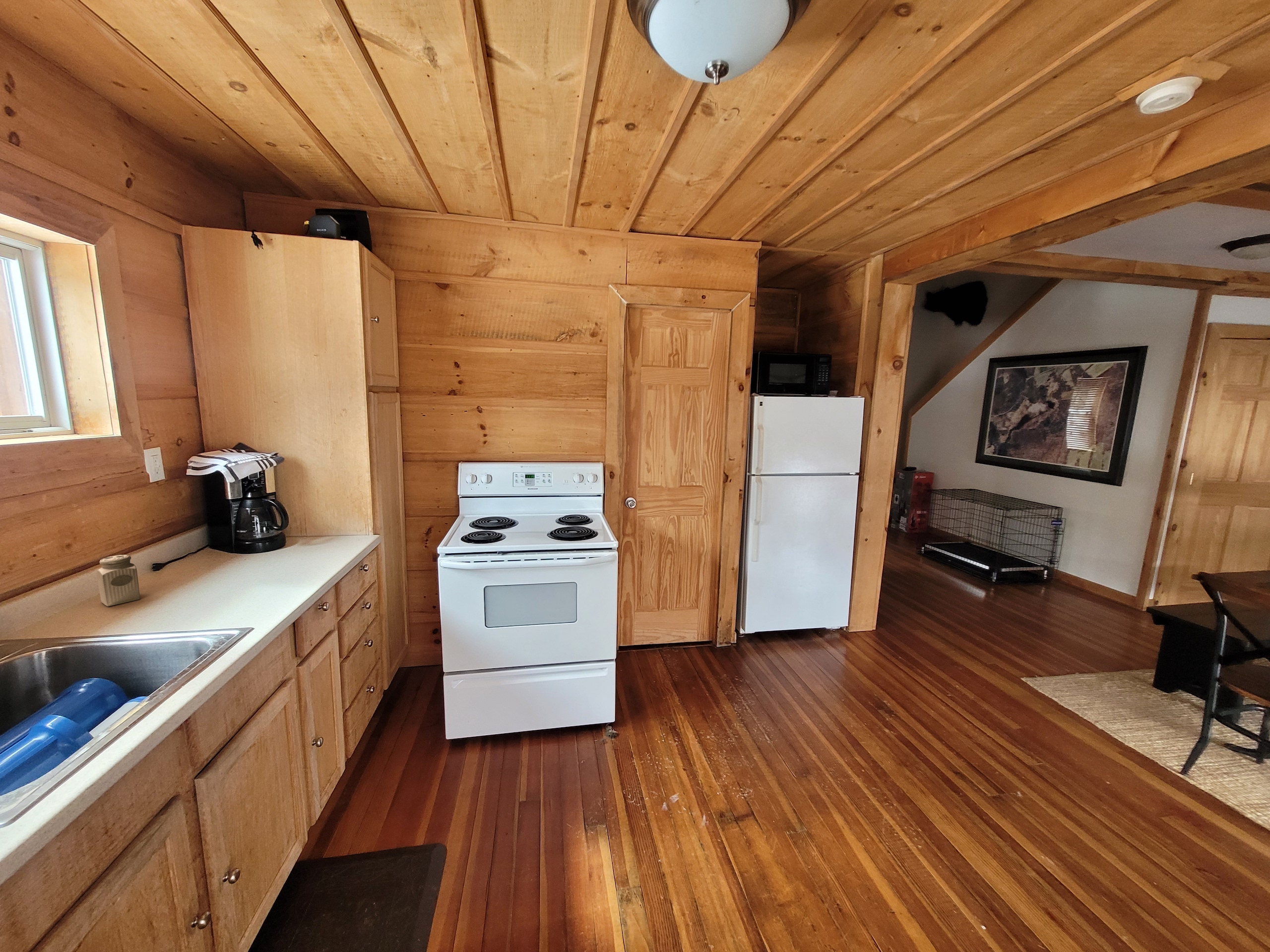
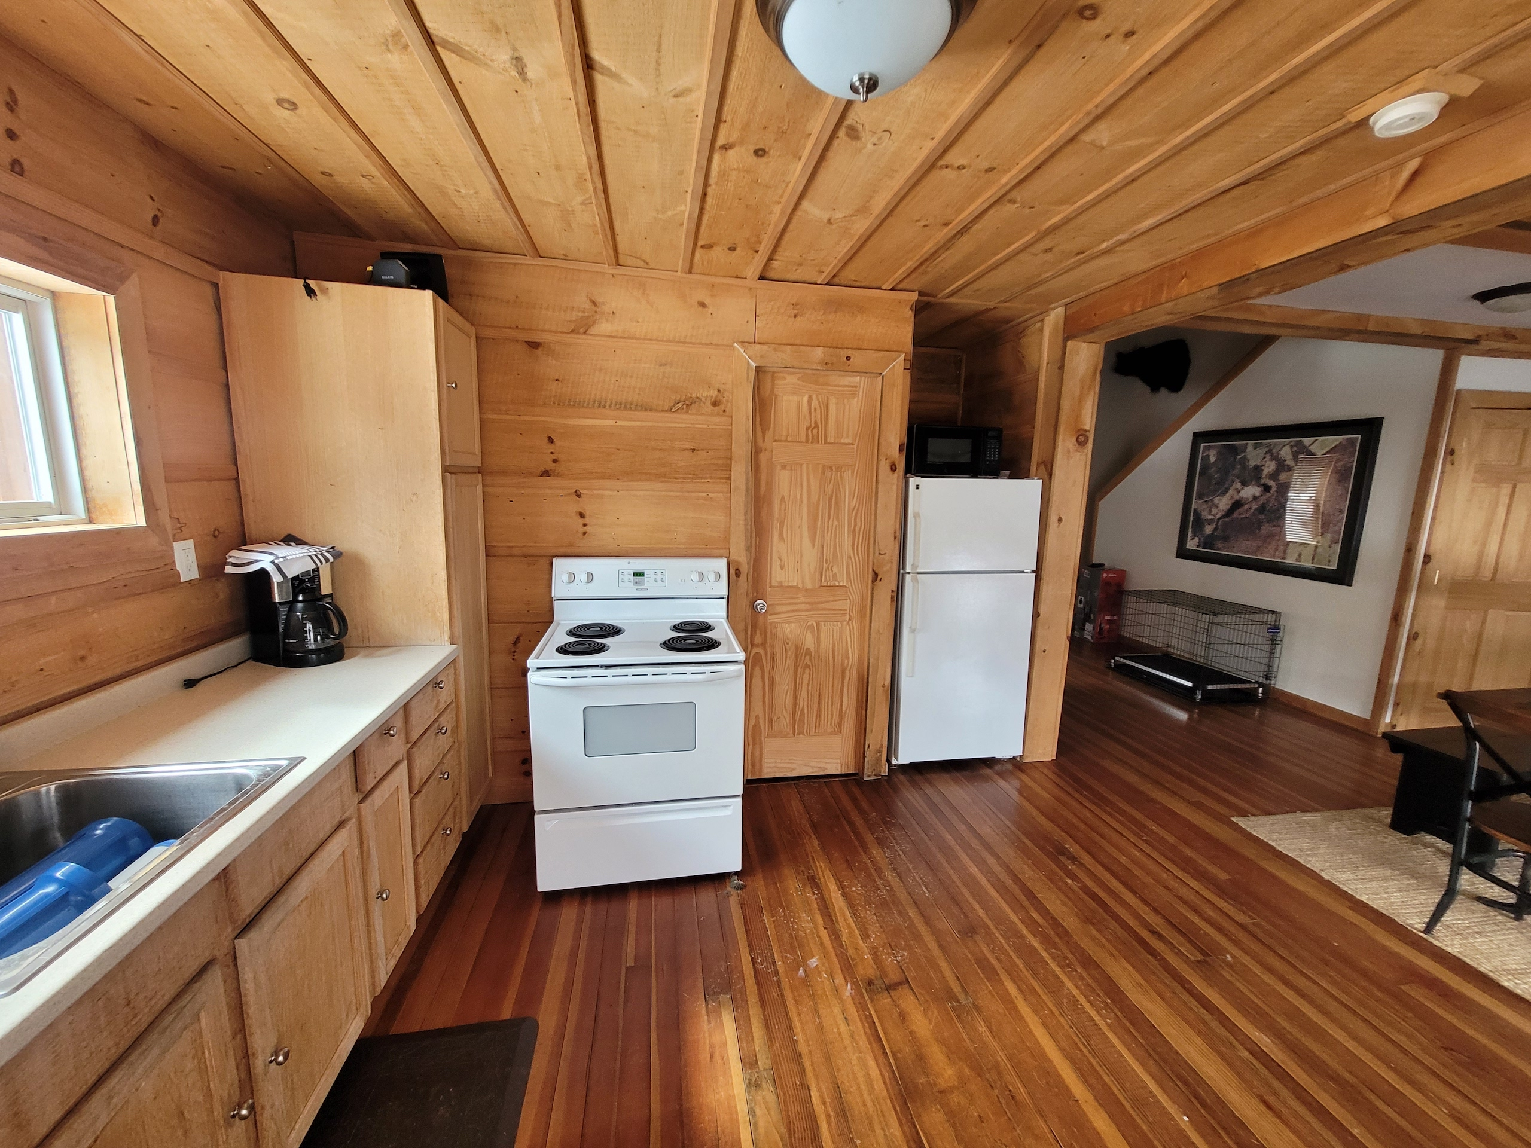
- salt shaker (118, 578)
